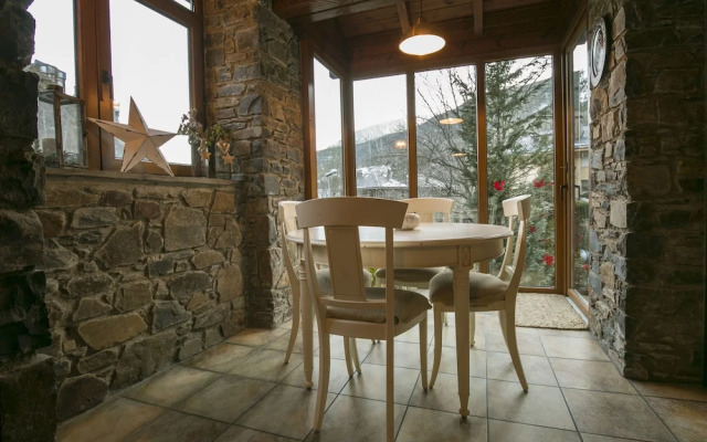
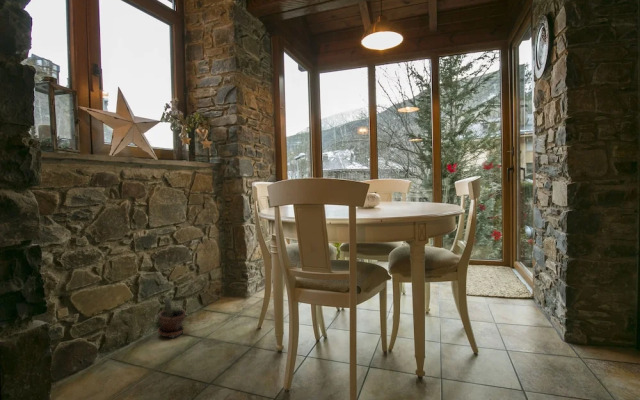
+ potted plant (171, 314)
